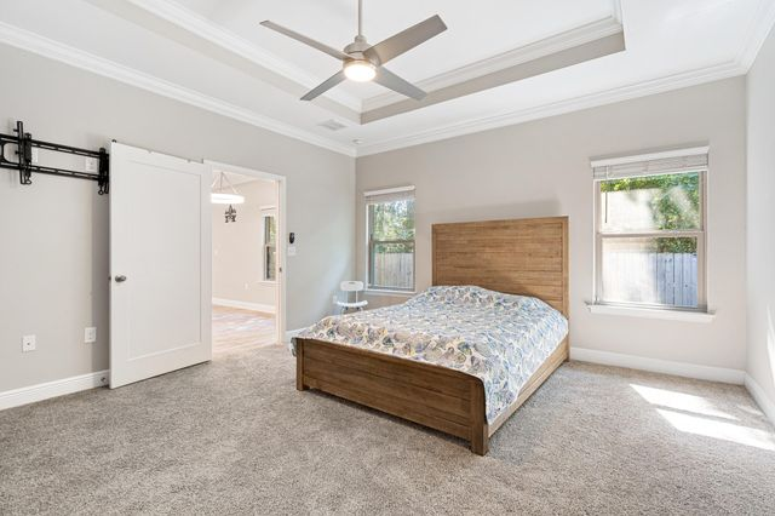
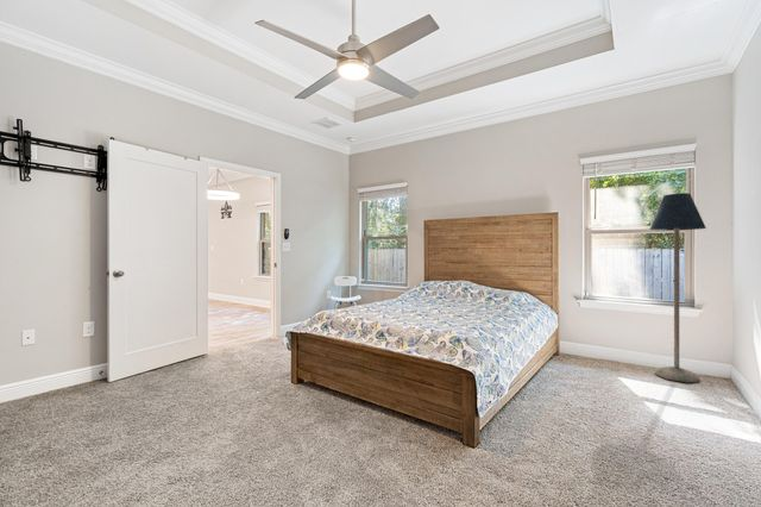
+ floor lamp (677, 284)
